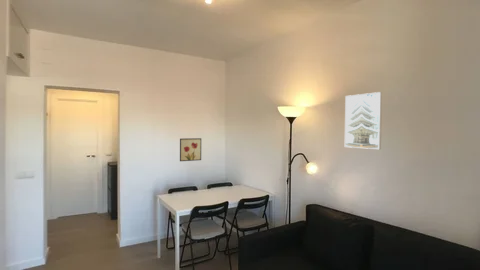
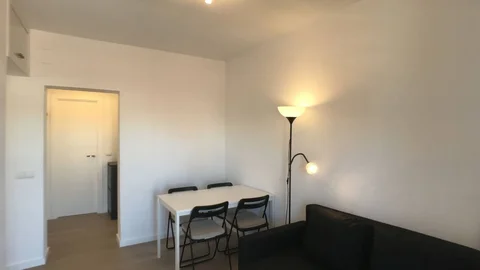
- wall art (190, 149)
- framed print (362, 121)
